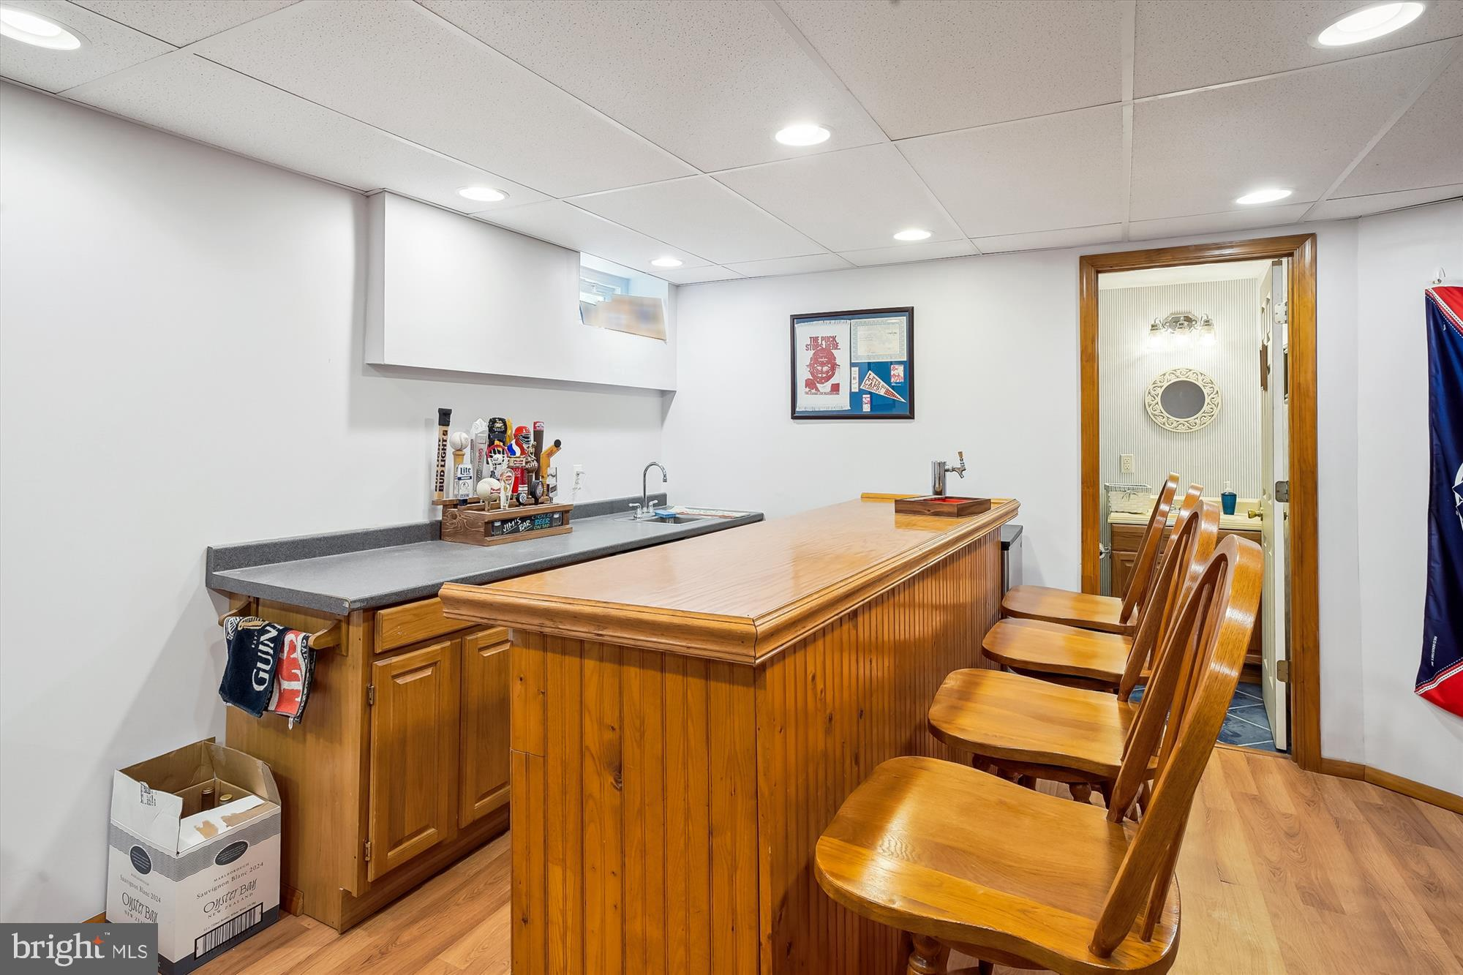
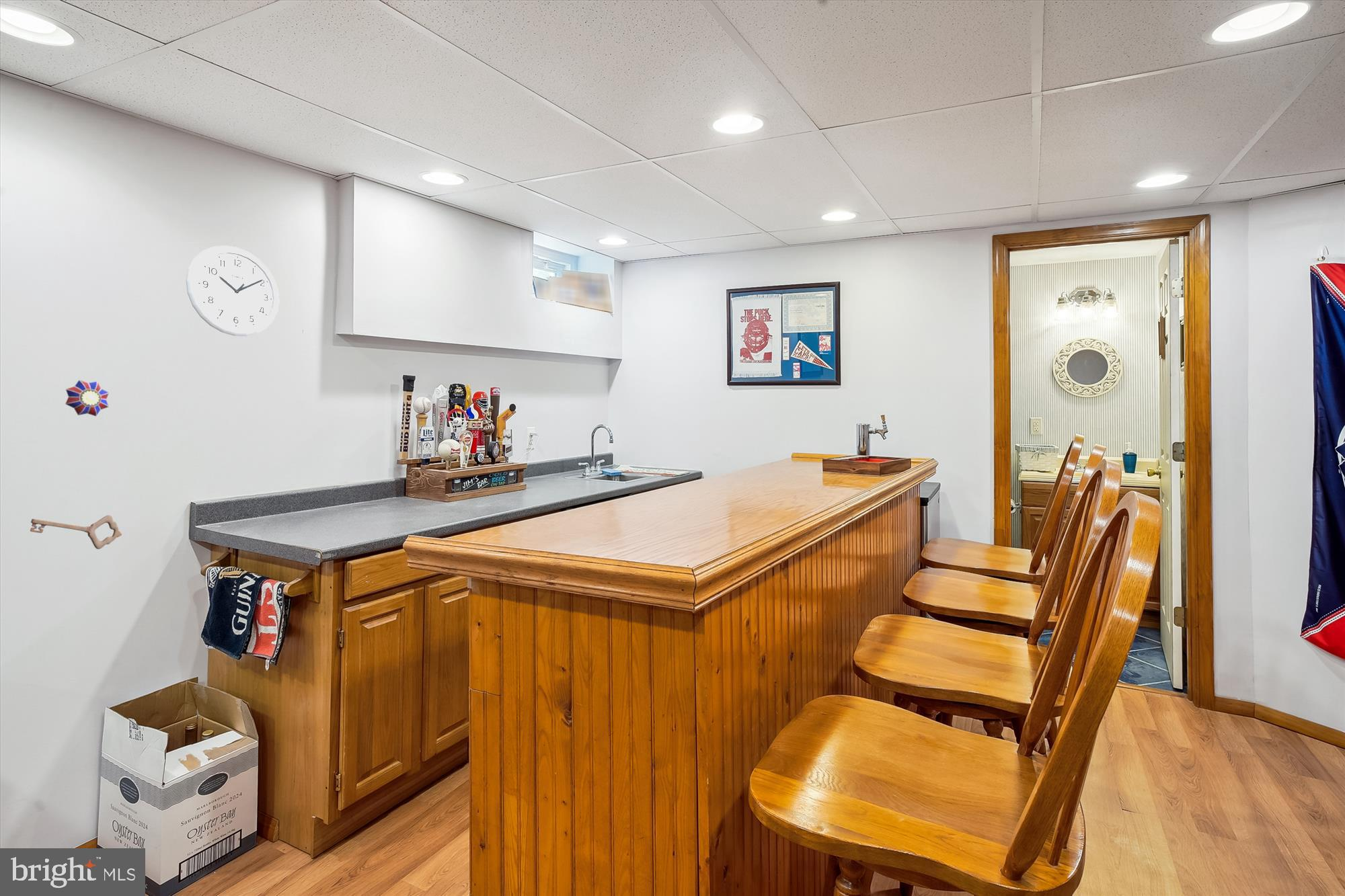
+ decorative key (81, 530)
+ medal (87, 398)
+ wall clock (236, 291)
